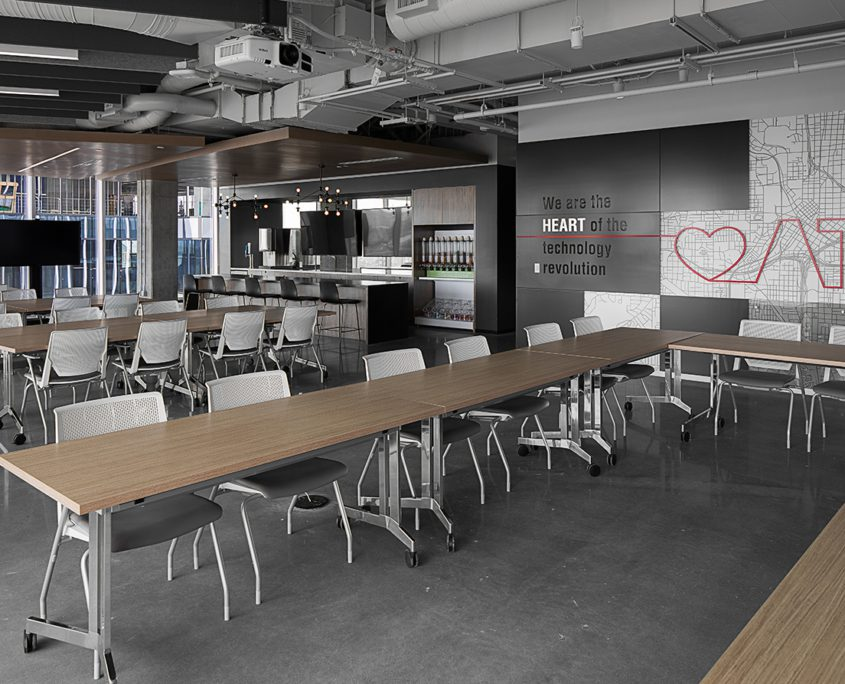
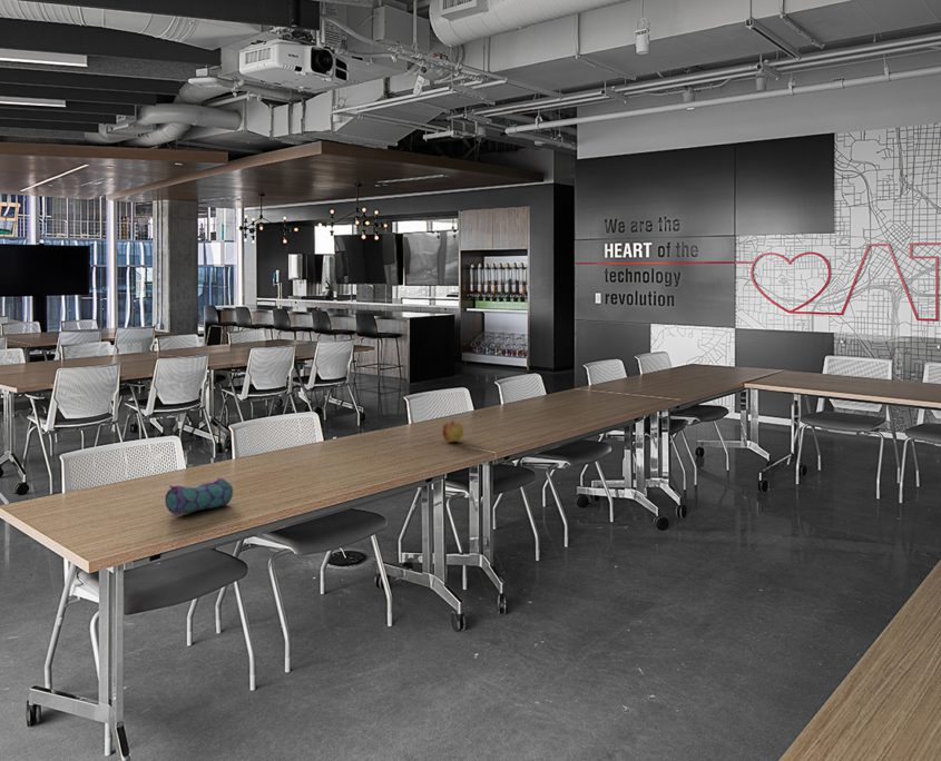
+ pencil case (199, 495)
+ apple (452, 431)
